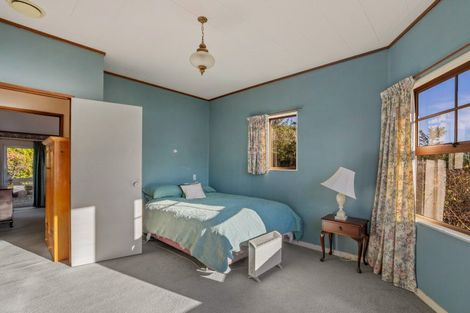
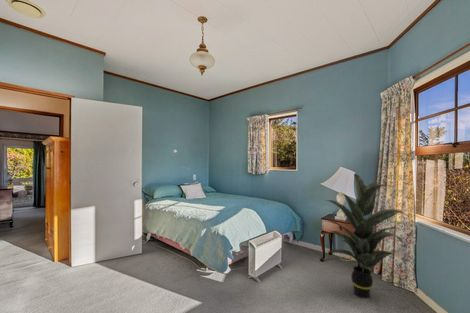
+ indoor plant (362, 233)
